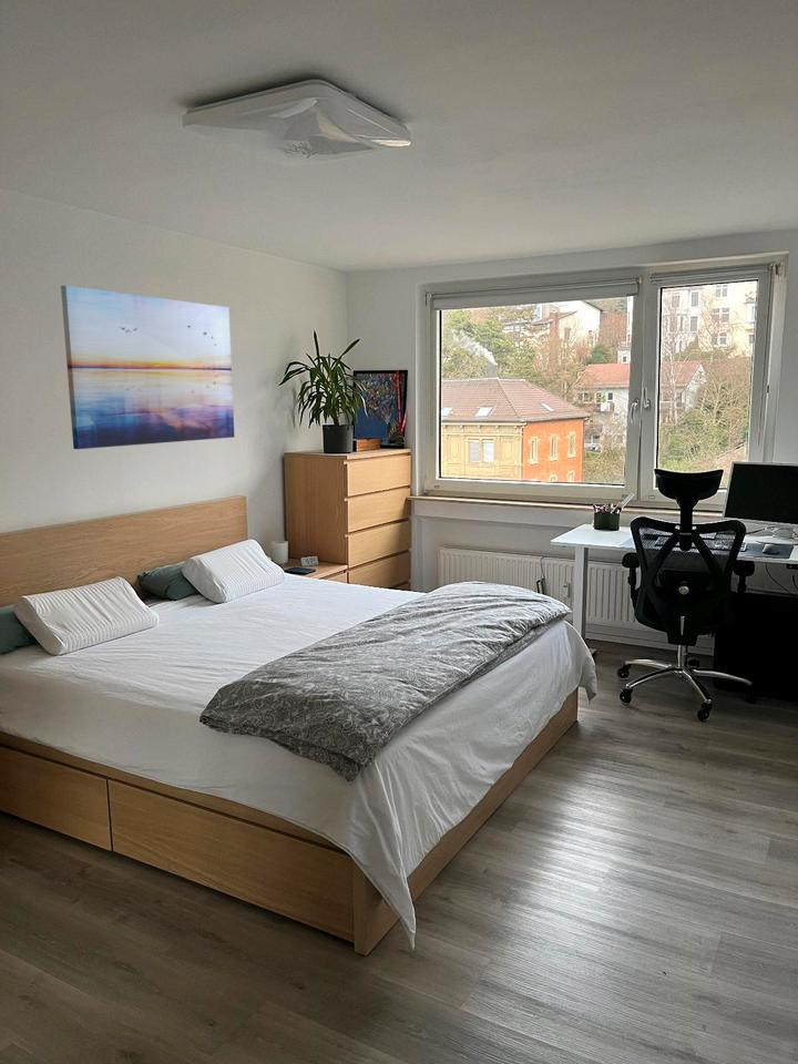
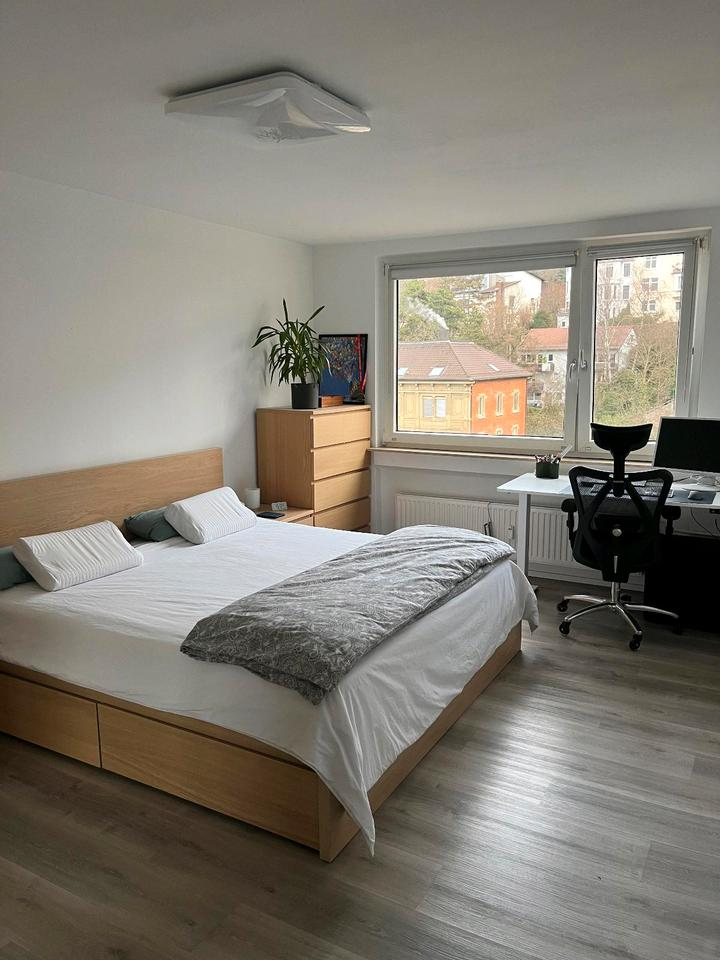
- wall art (158, 371)
